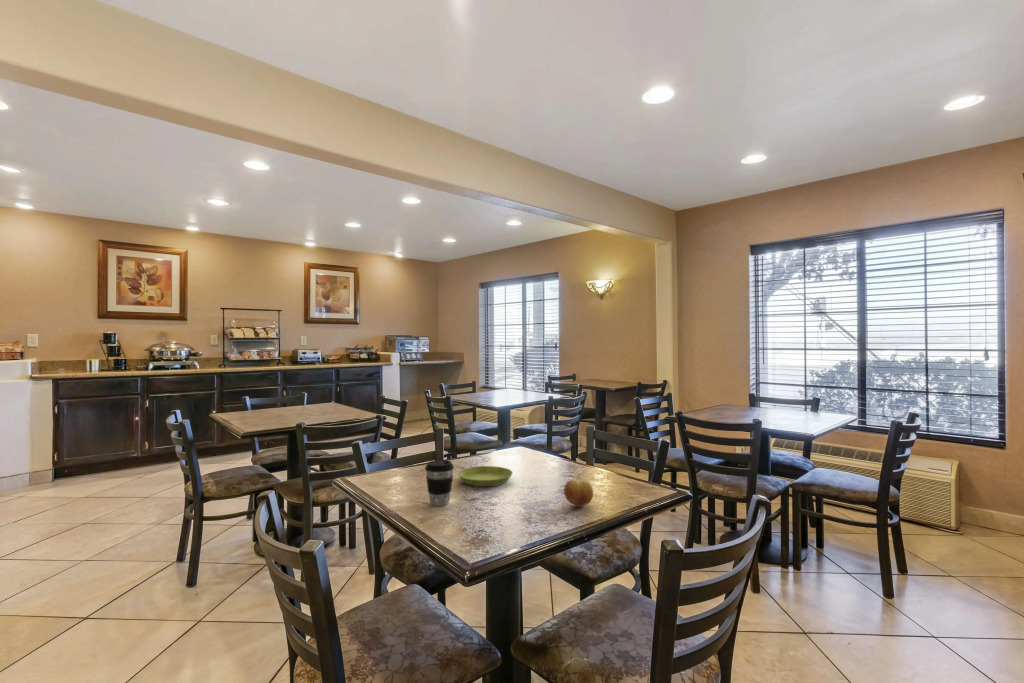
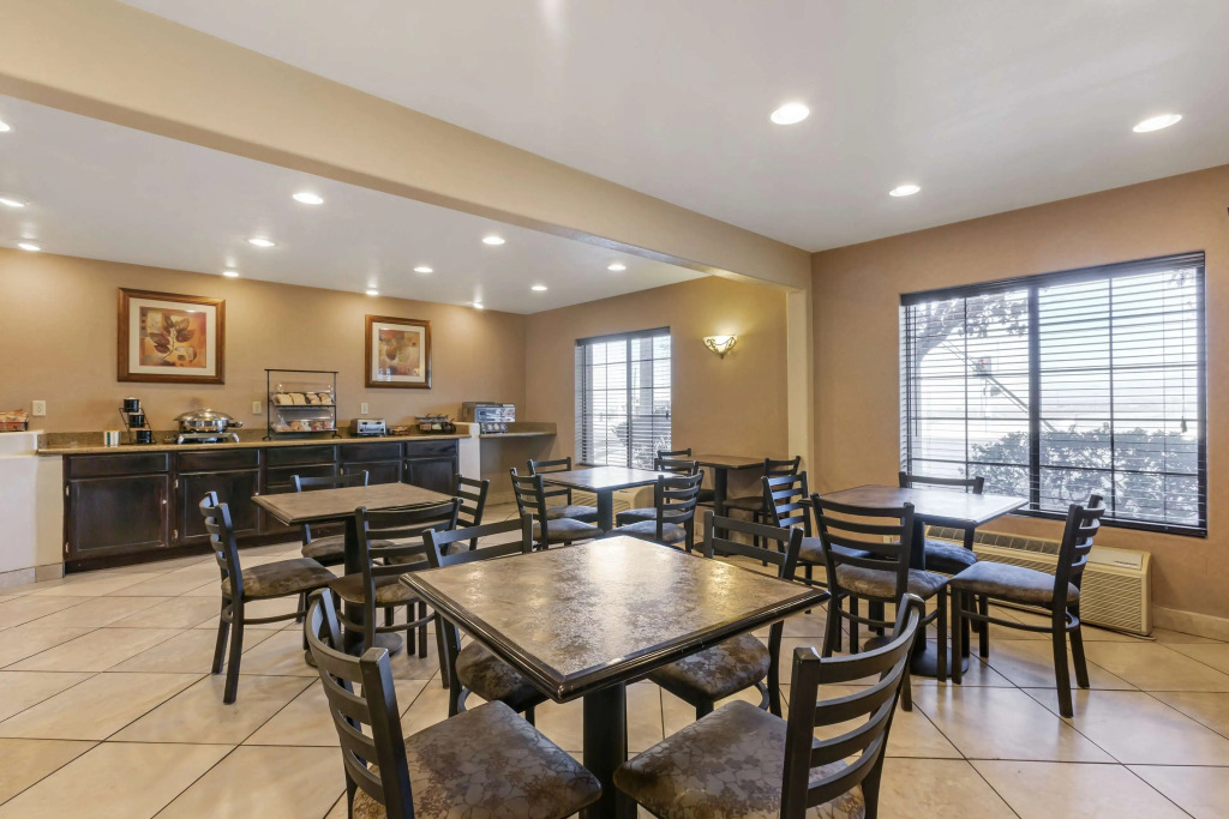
- fruit (578, 492)
- coffee cup (439, 482)
- saucer (485, 476)
